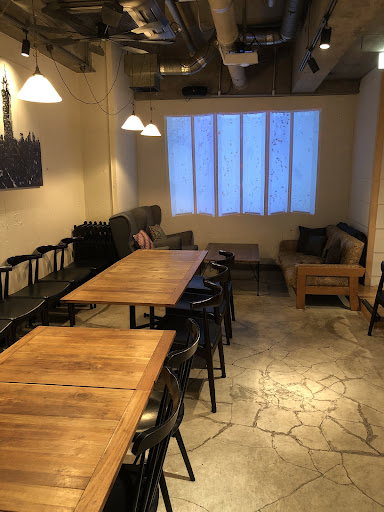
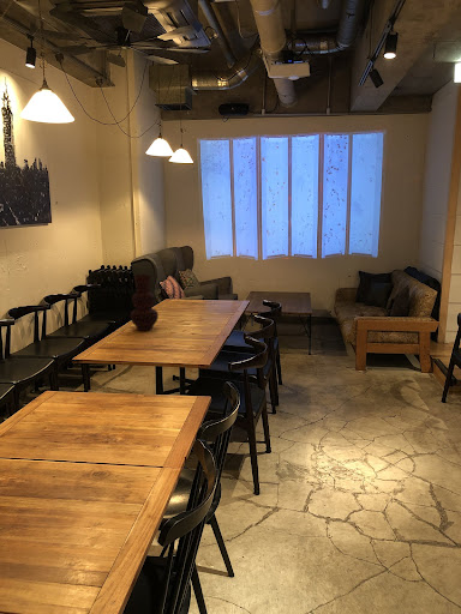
+ vase (143, 302)
